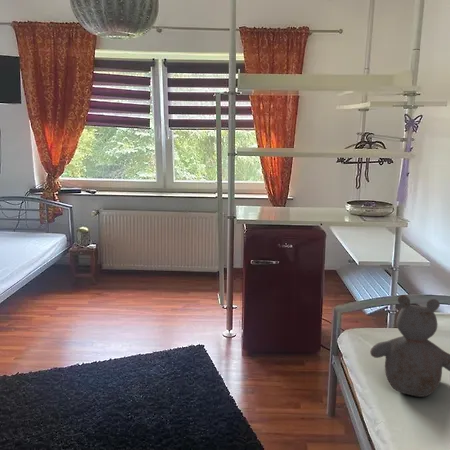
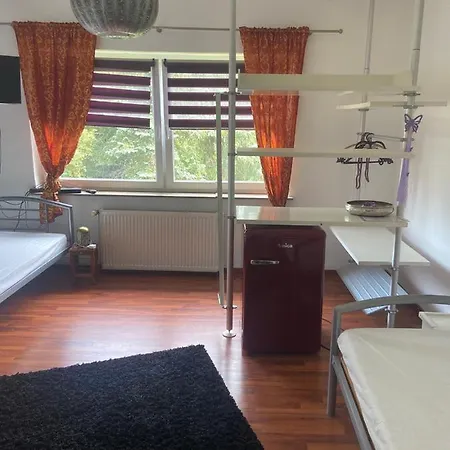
- teddy bear (416, 340)
